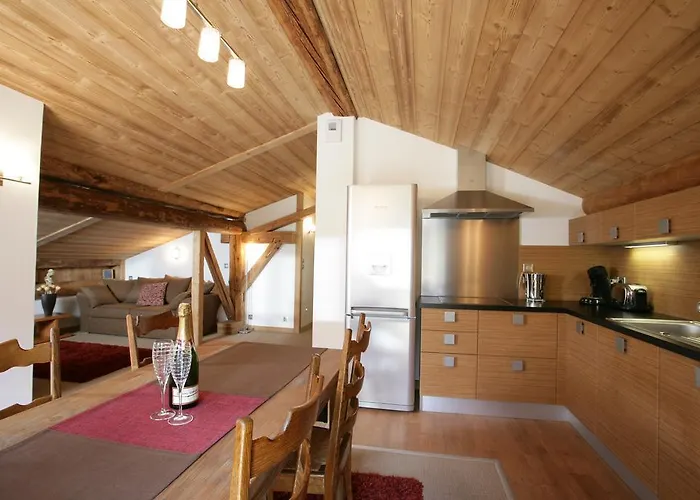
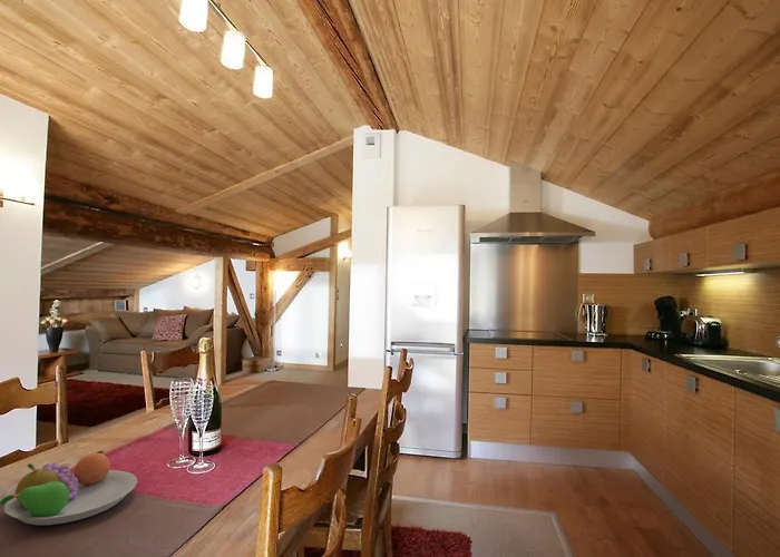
+ fruit bowl (70, 482)
